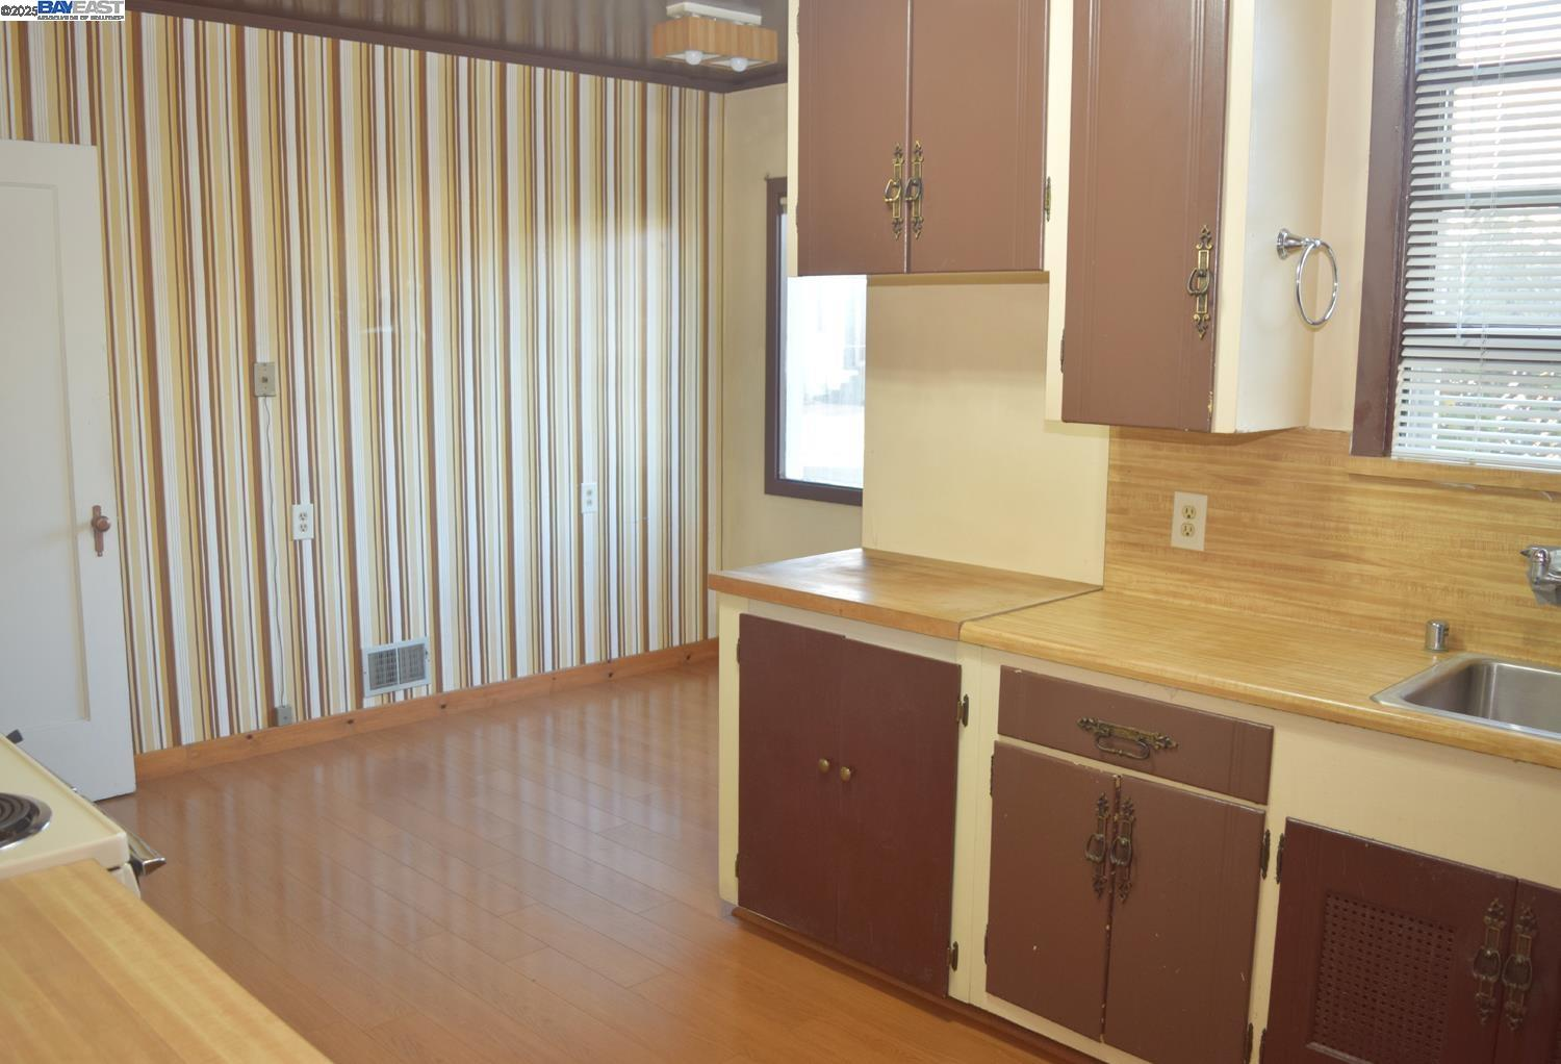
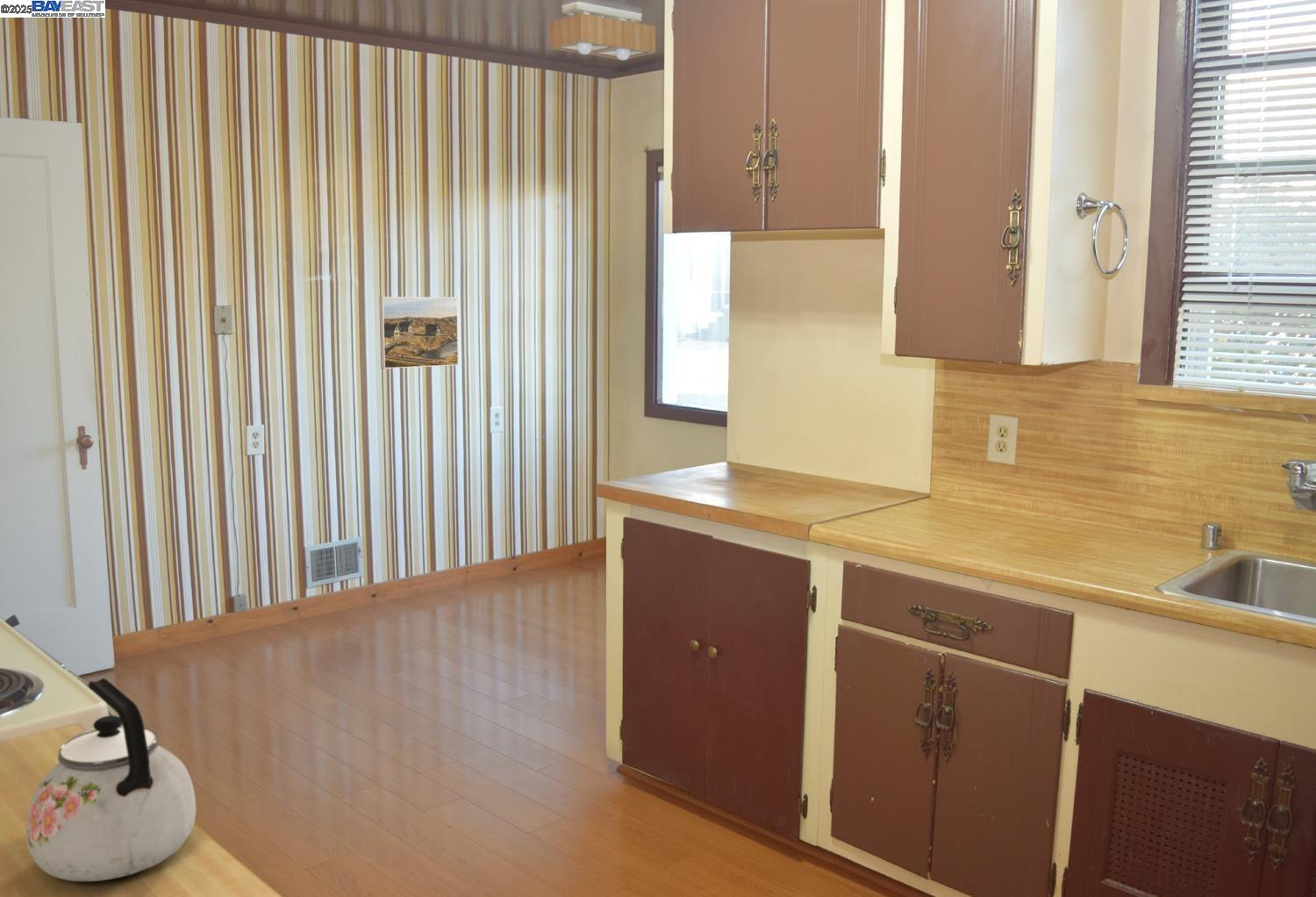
+ kettle (110, 771)
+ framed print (419, 332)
